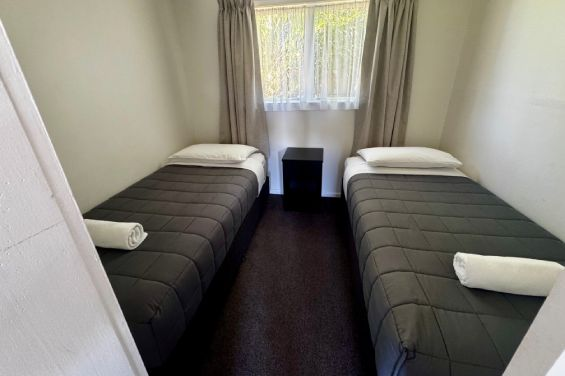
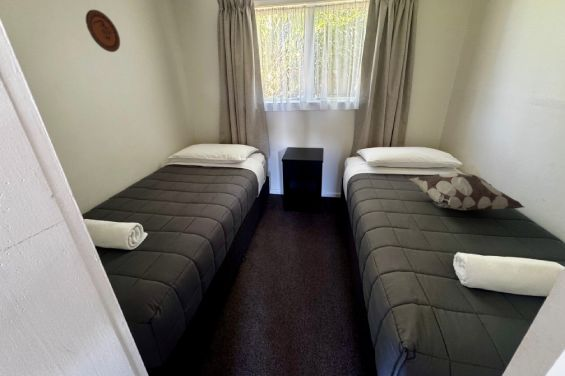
+ decorative plate (103, 31)
+ decorative pillow (458, 191)
